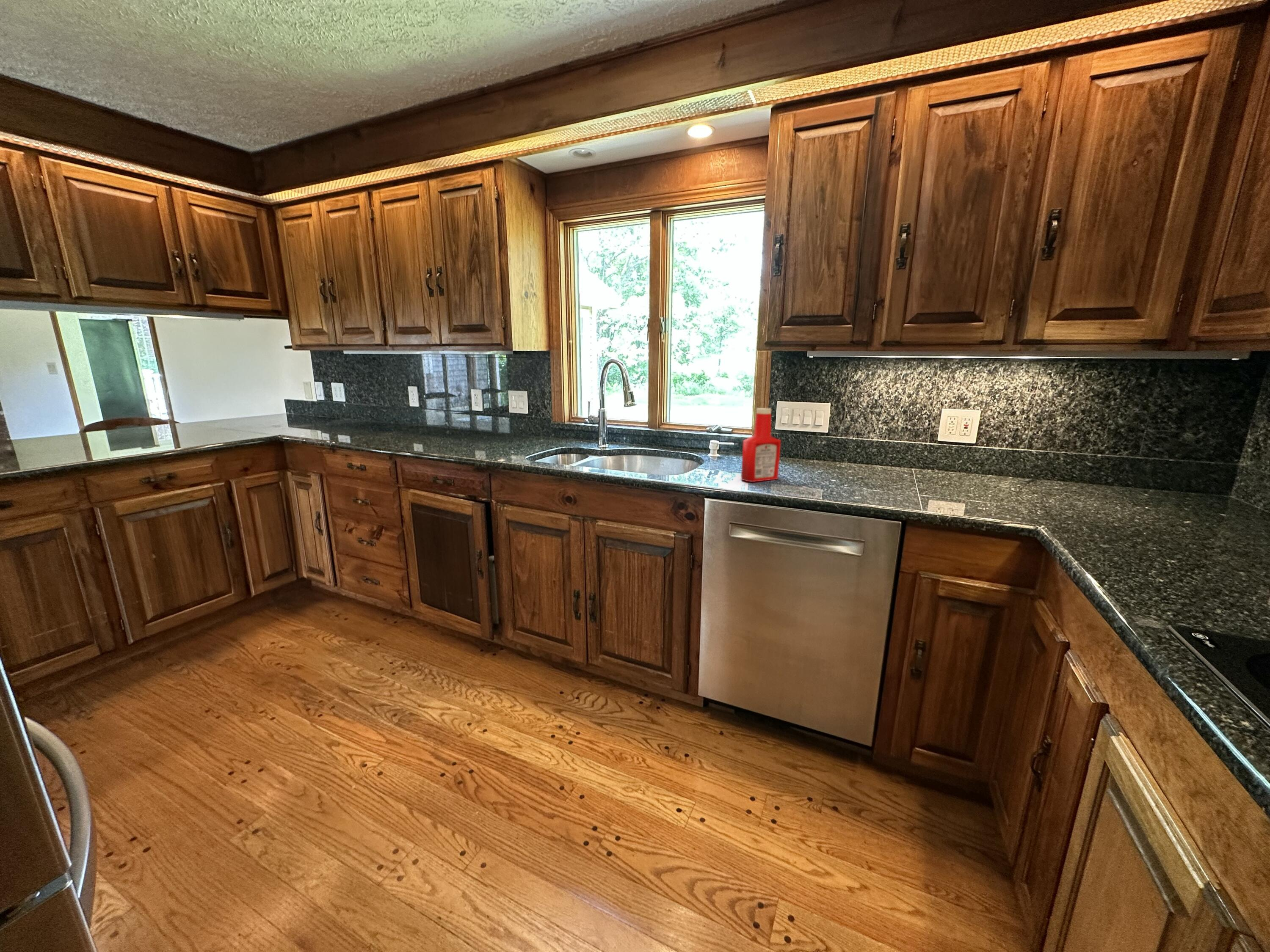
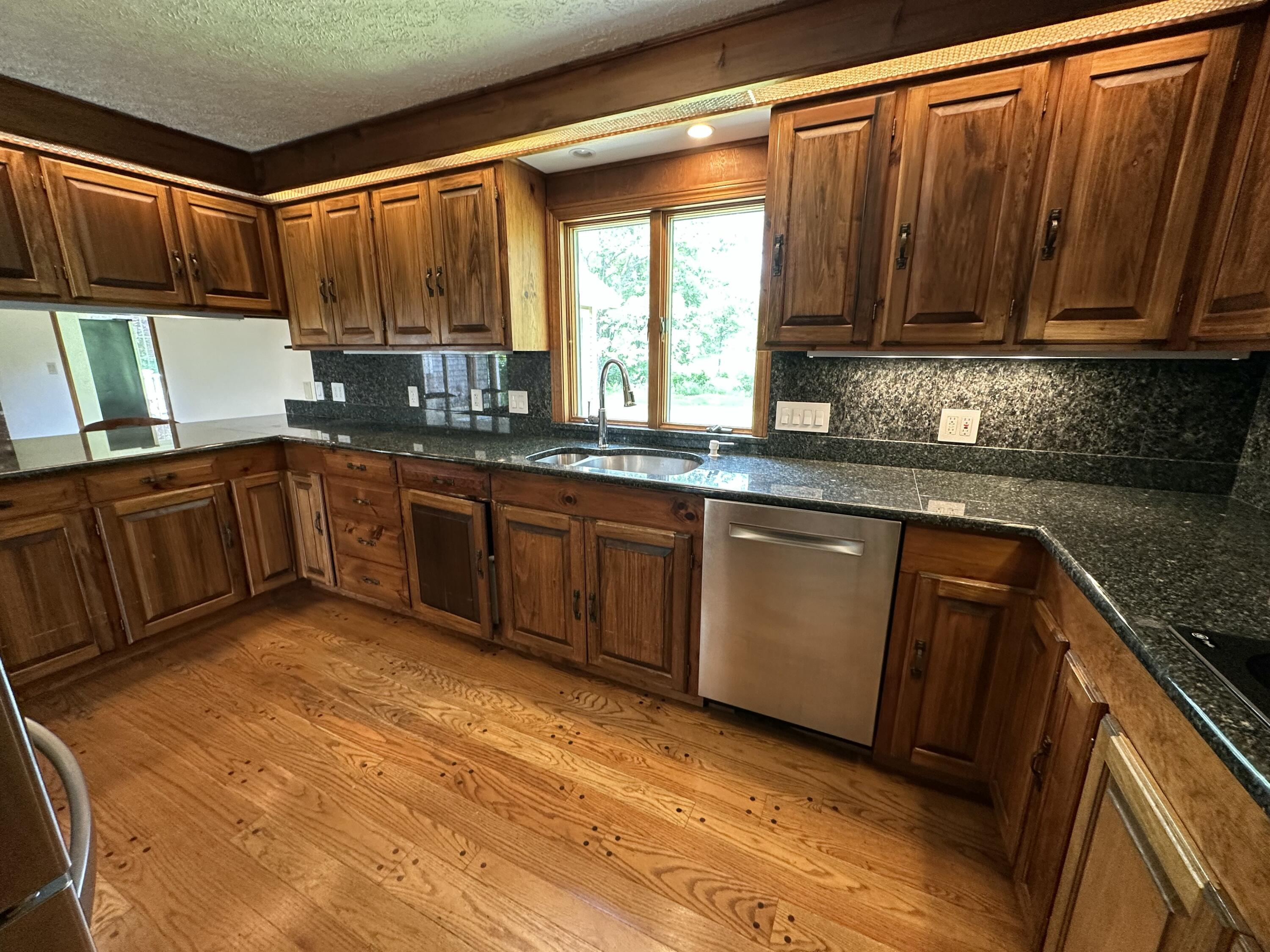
- soap bottle (762, 444)
